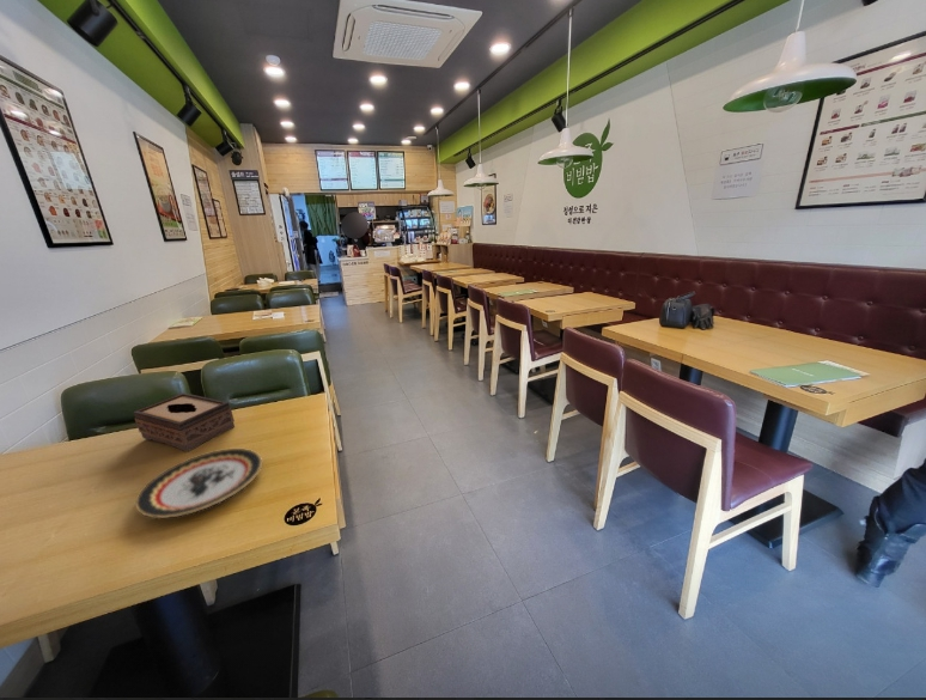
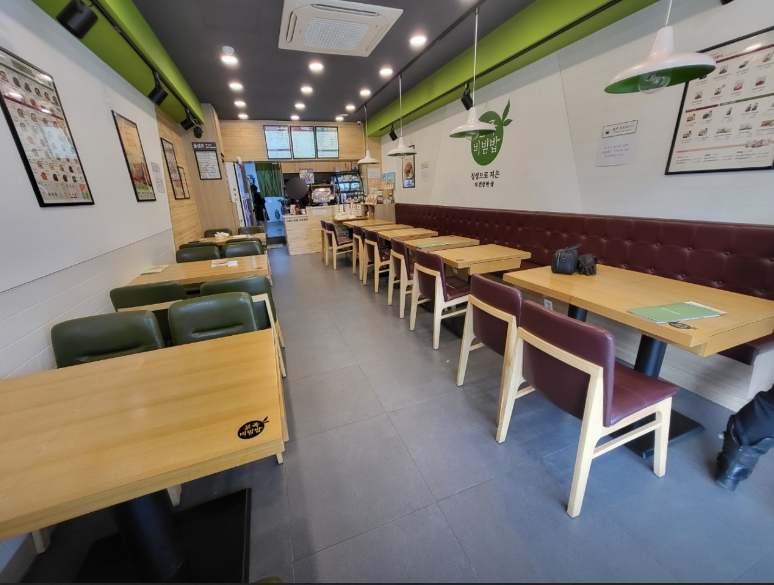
- plate (205, 481)
- tissue box (185, 420)
